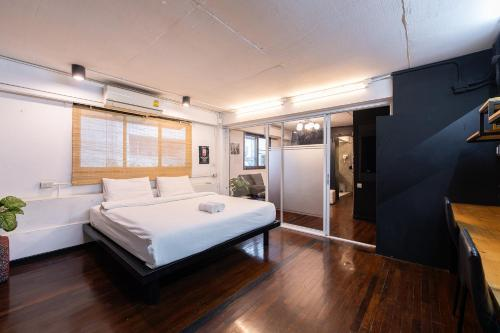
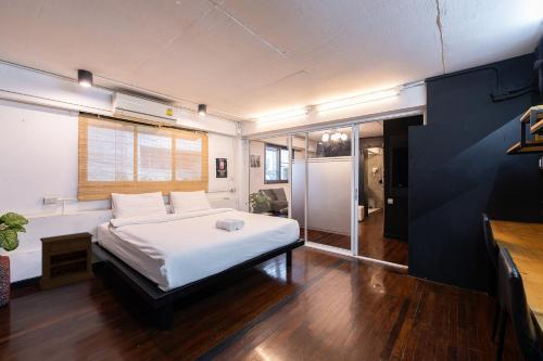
+ nightstand (67, 258)
